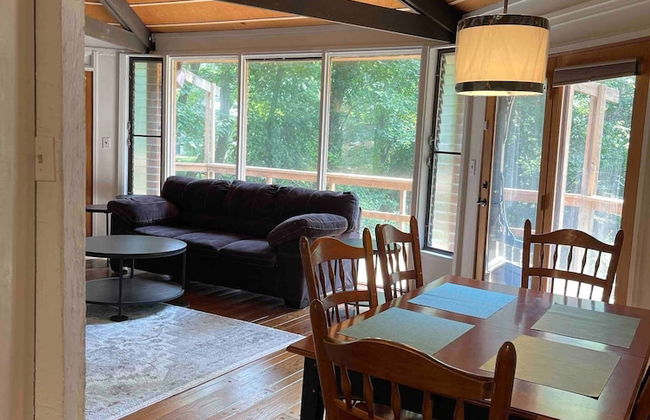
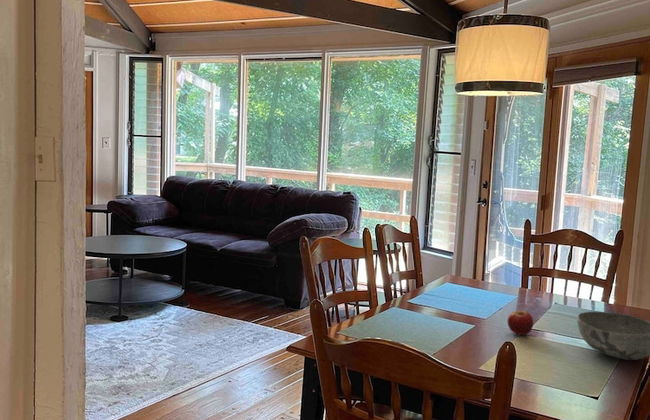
+ bowl (618, 337)
+ fruit (520, 322)
